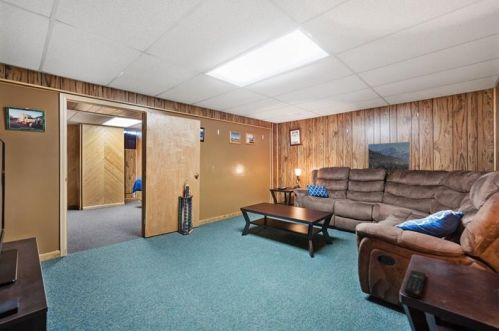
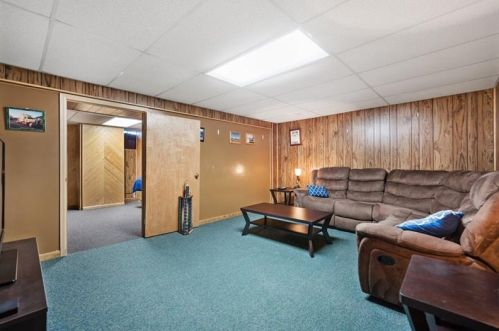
- remote control (415, 283)
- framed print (387, 158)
